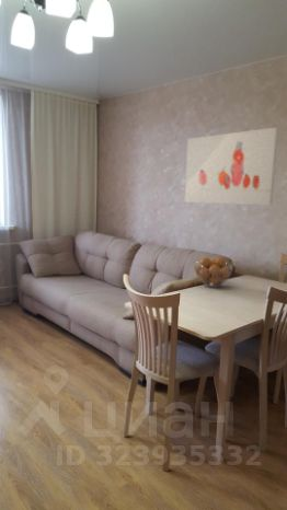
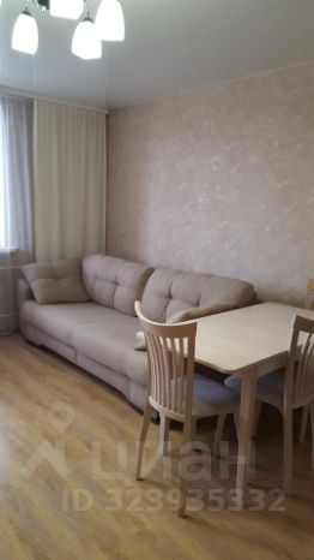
- fruit basket (213, 270)
- wall art (226, 169)
